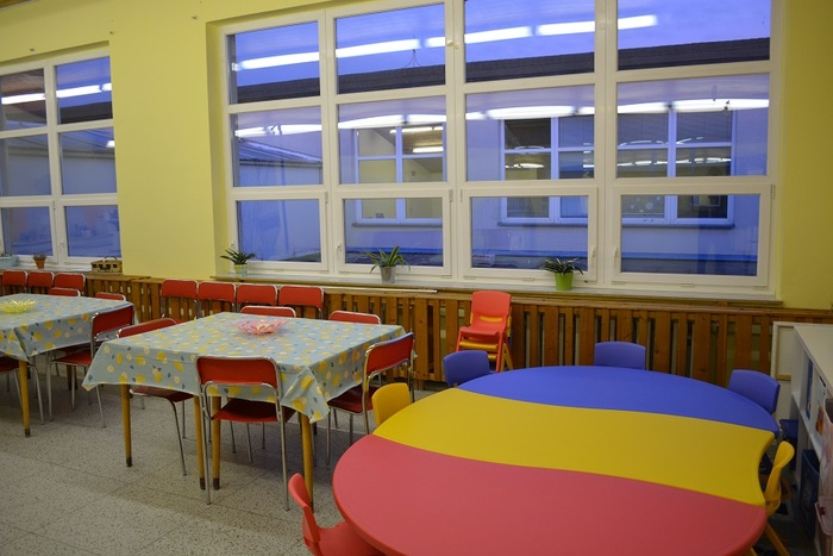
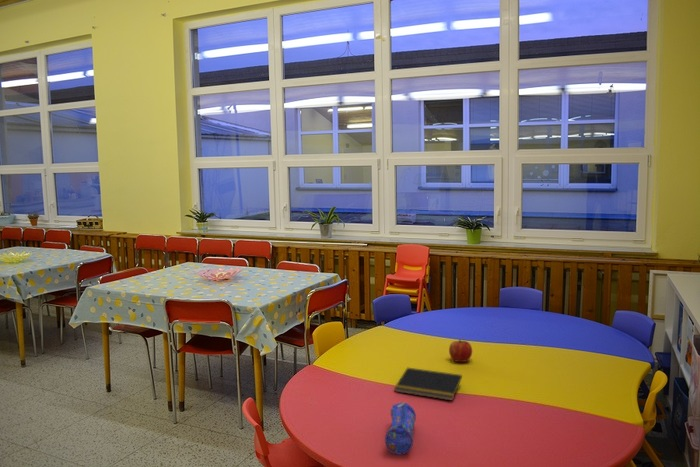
+ apple (460, 349)
+ notepad (428, 383)
+ pencil case (401, 425)
